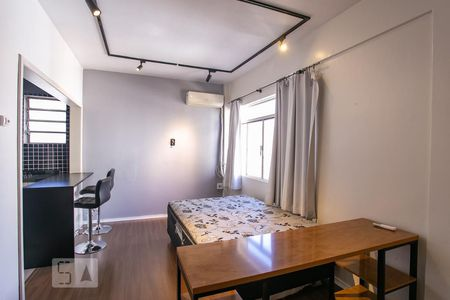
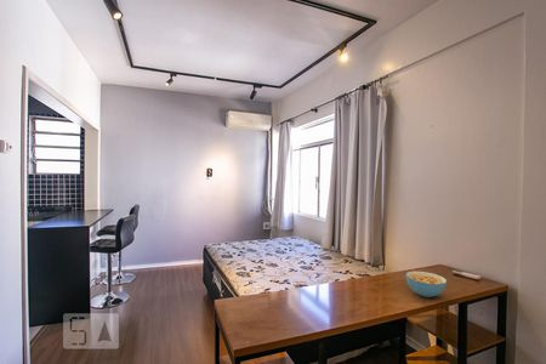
+ cereal bowl (425, 285)
